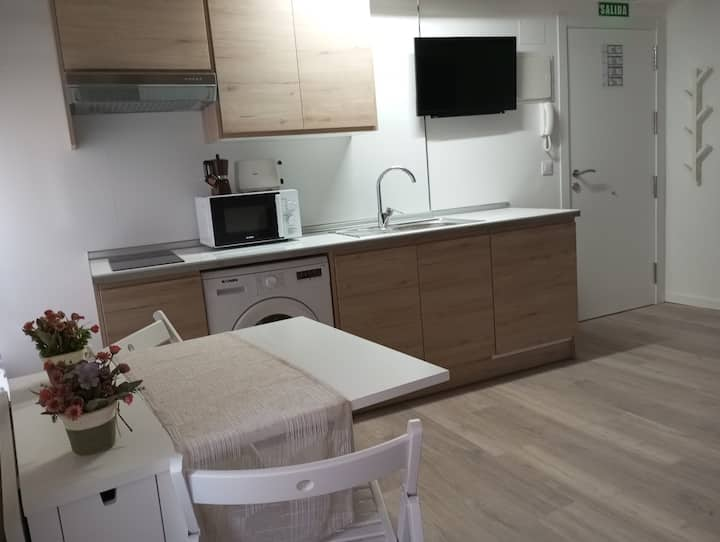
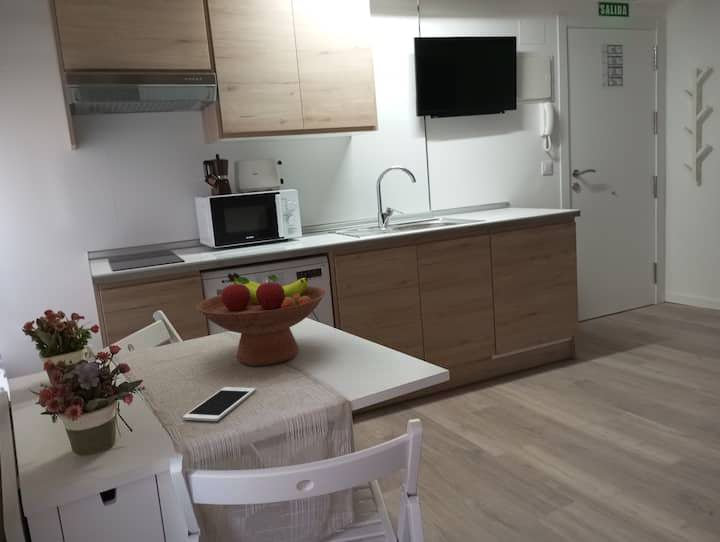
+ cell phone (221, 403)
+ fruit bowl (263, 316)
